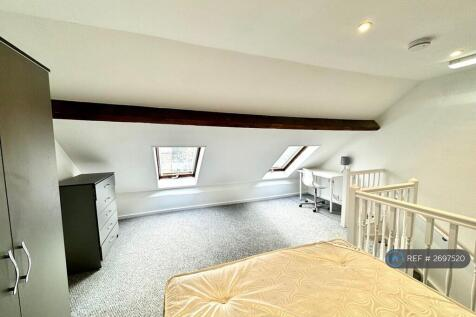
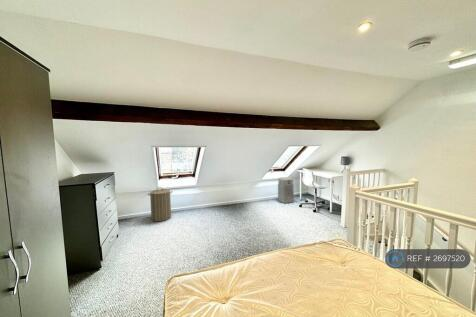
+ air purifier (285, 189)
+ laundry hamper (160, 202)
